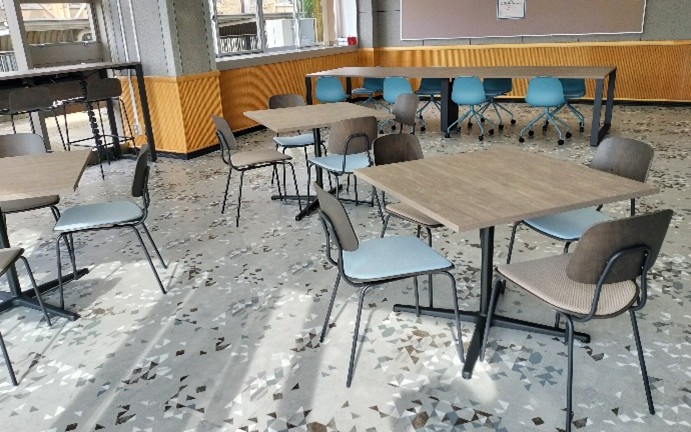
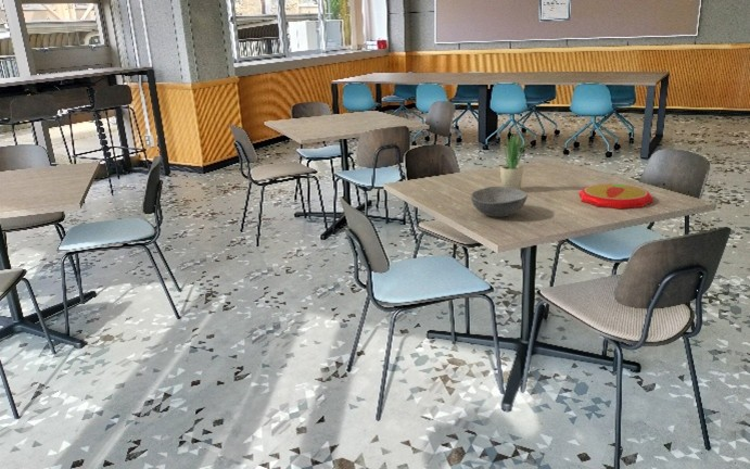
+ plate (614, 193)
+ potted plant (513, 157)
+ bowl (498, 203)
